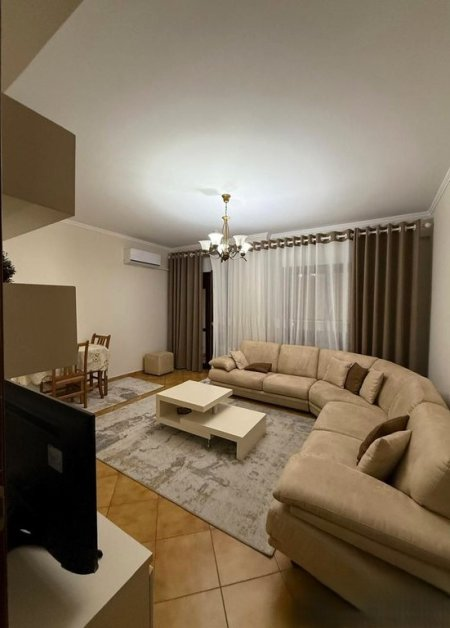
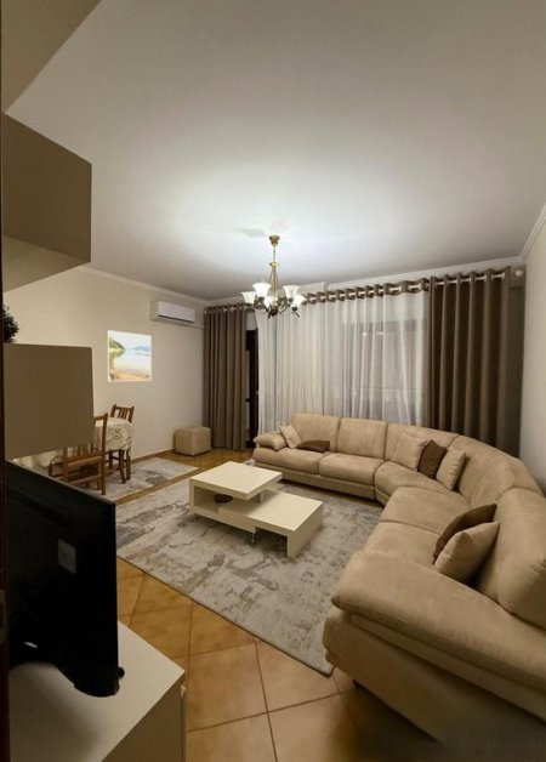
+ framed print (130, 357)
